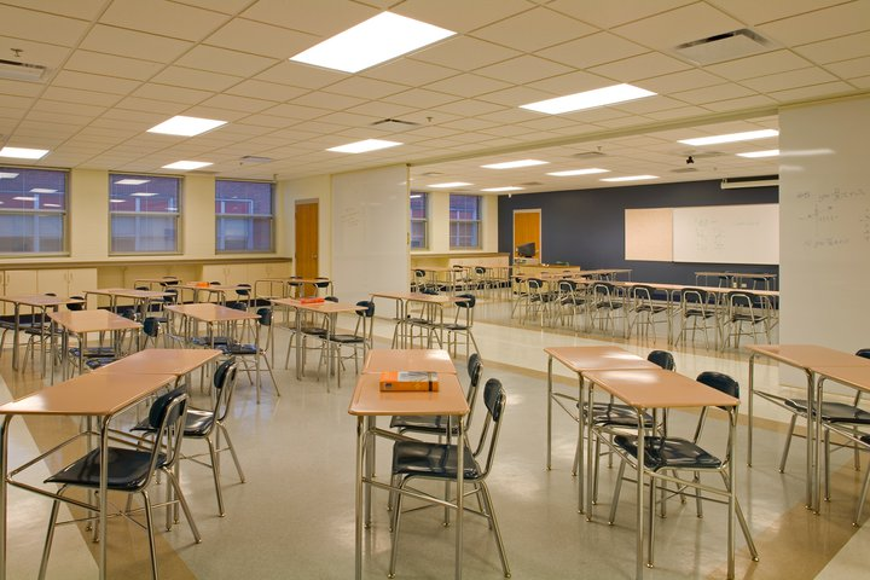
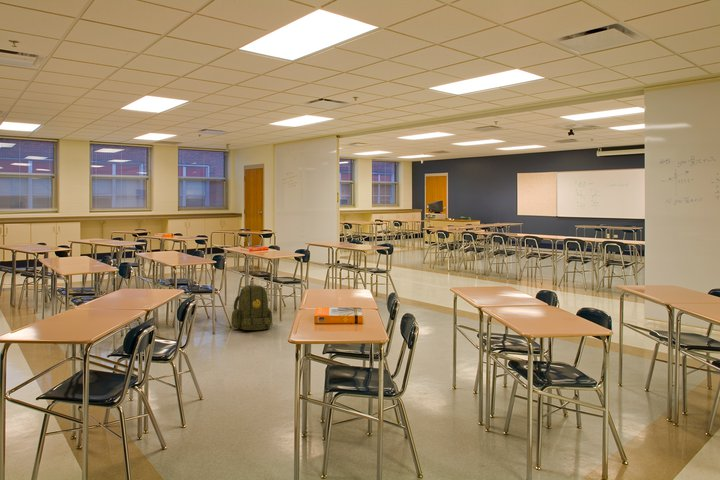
+ backpack (251, 305)
